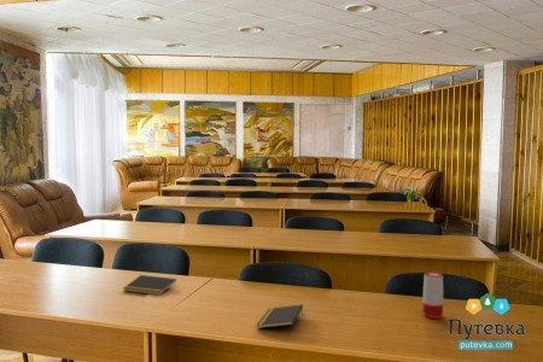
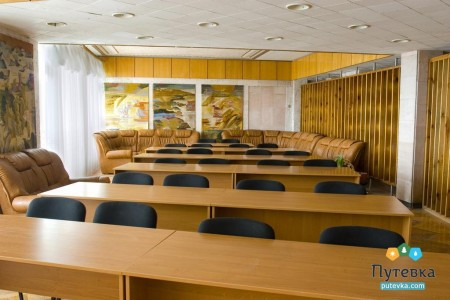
- speaker (432, 294)
- notepad (150, 284)
- notepad (280, 315)
